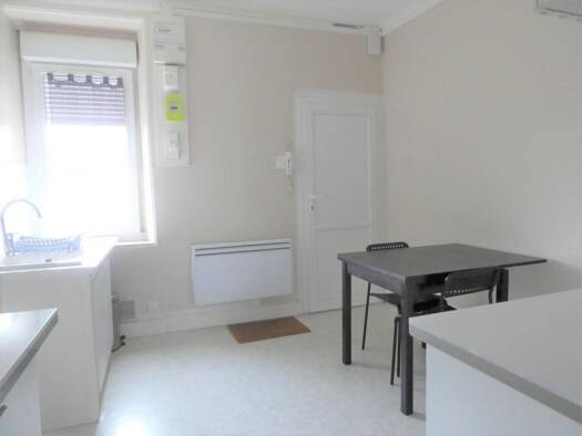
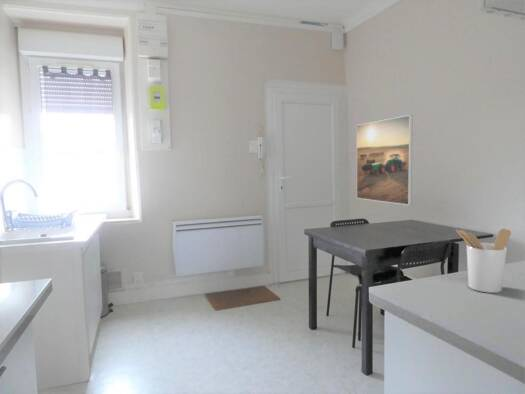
+ utensil holder (479, 257)
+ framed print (381, 161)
